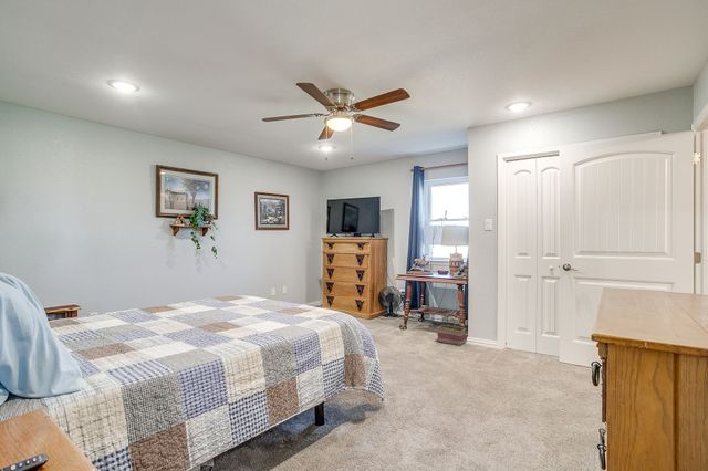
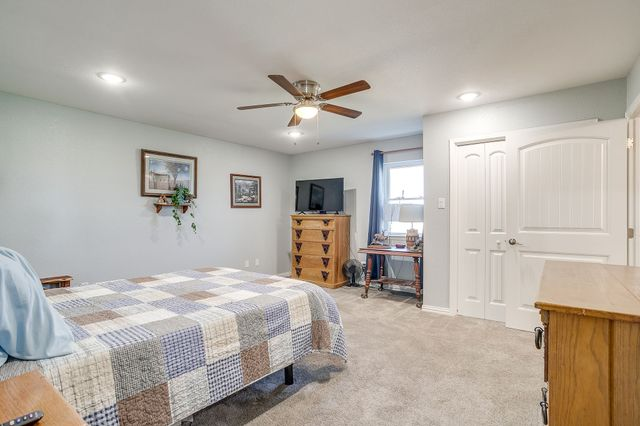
- basket (450, 328)
